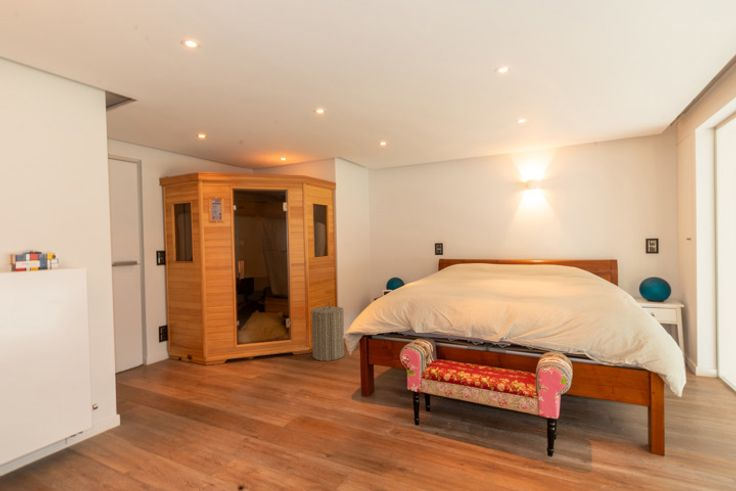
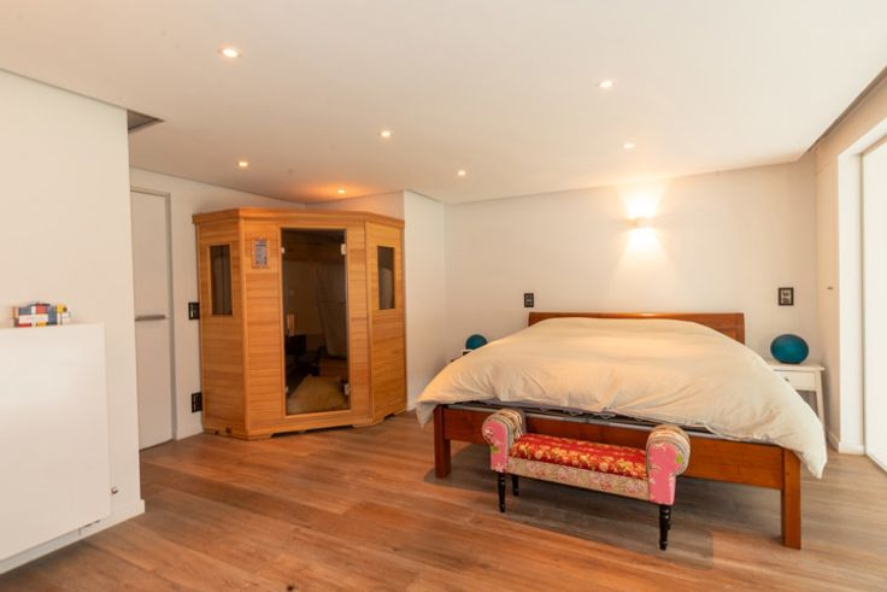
- laundry hamper (328, 328)
